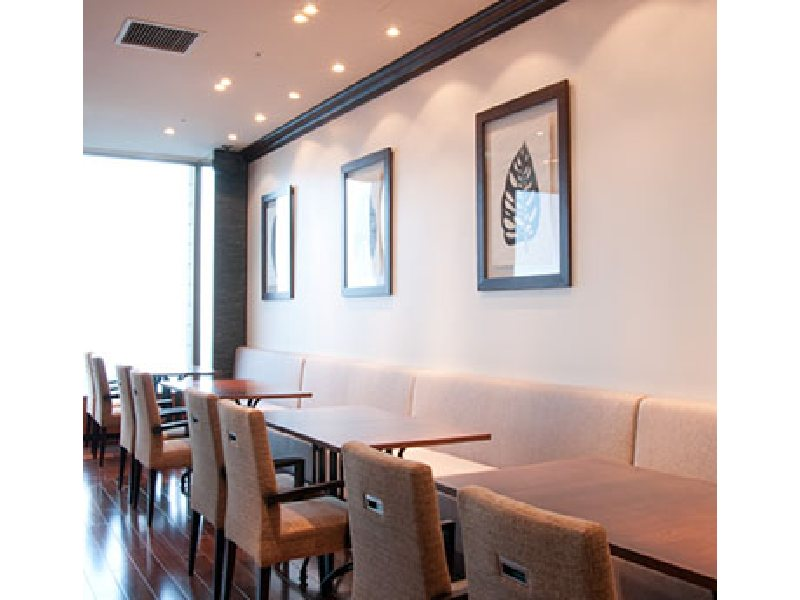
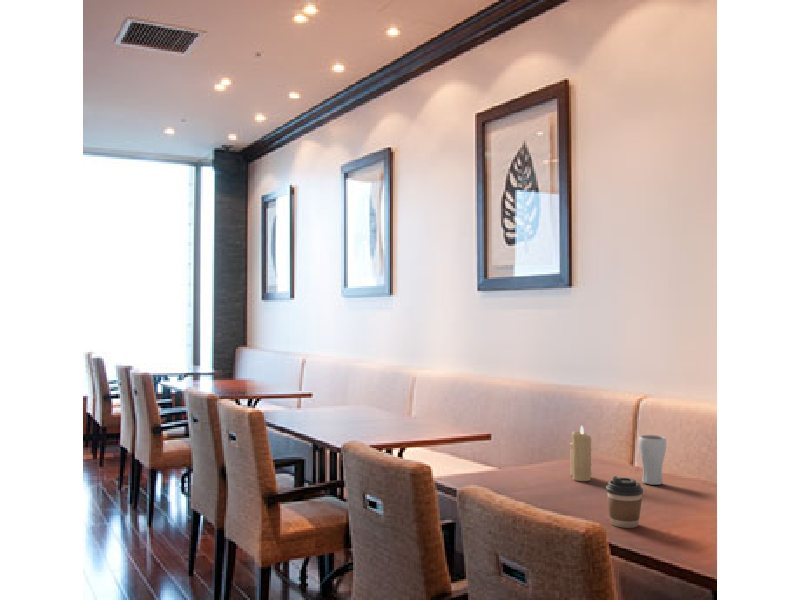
+ drinking glass (652, 460)
+ coffee cup (624, 500)
+ candle (580, 450)
